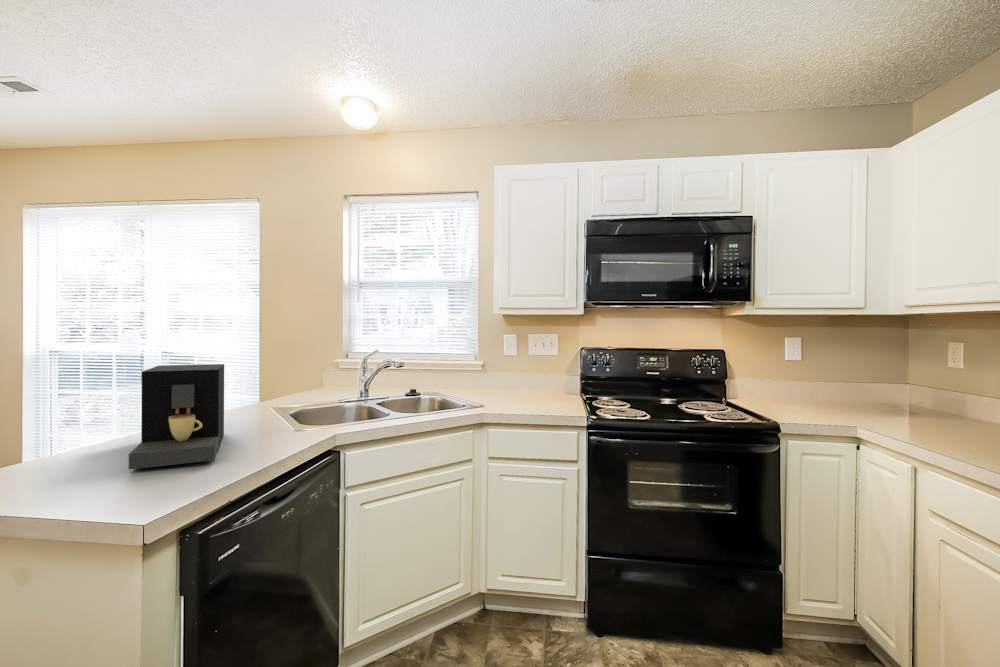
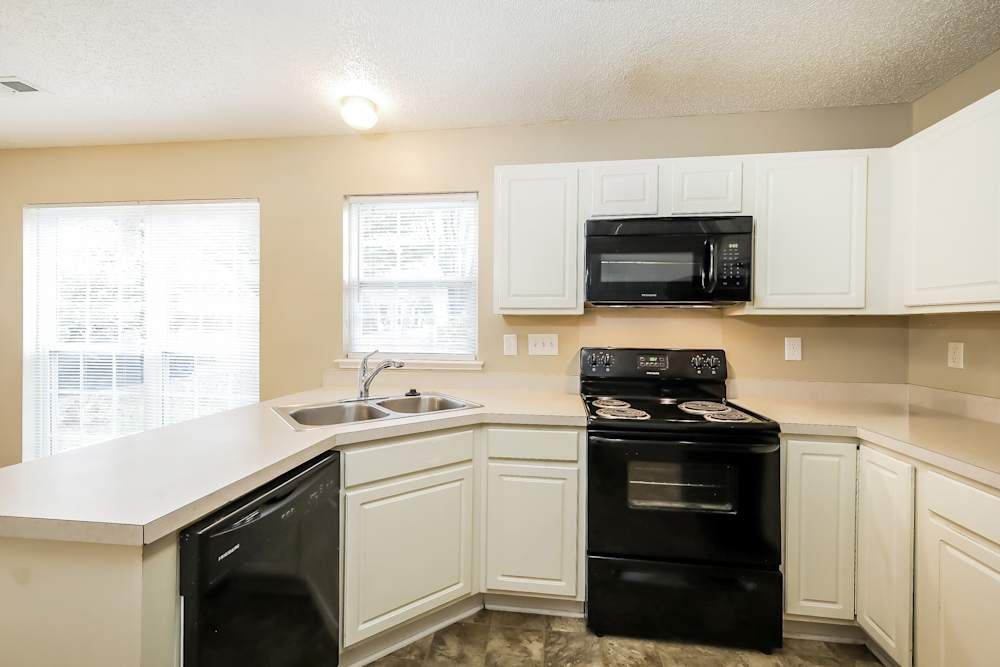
- coffee maker (183, 409)
